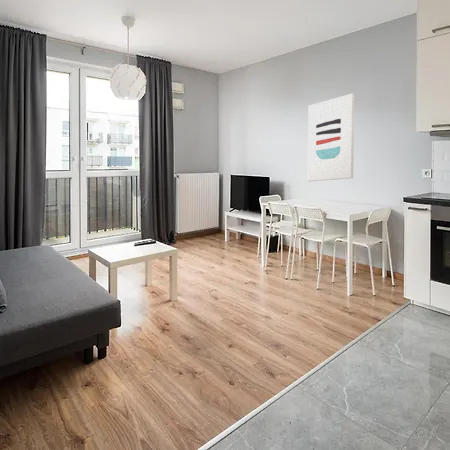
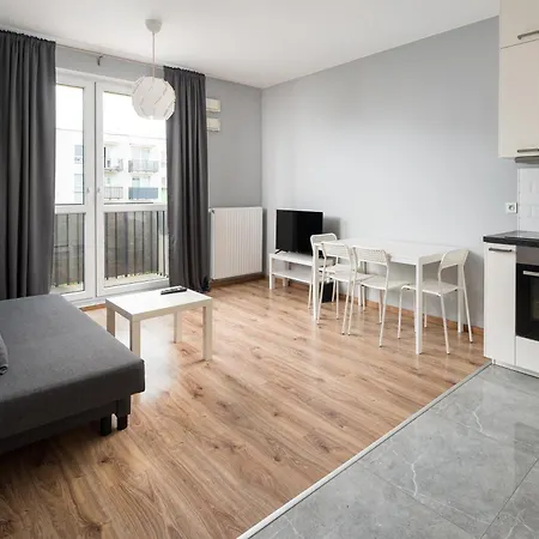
- wall art (329, 140)
